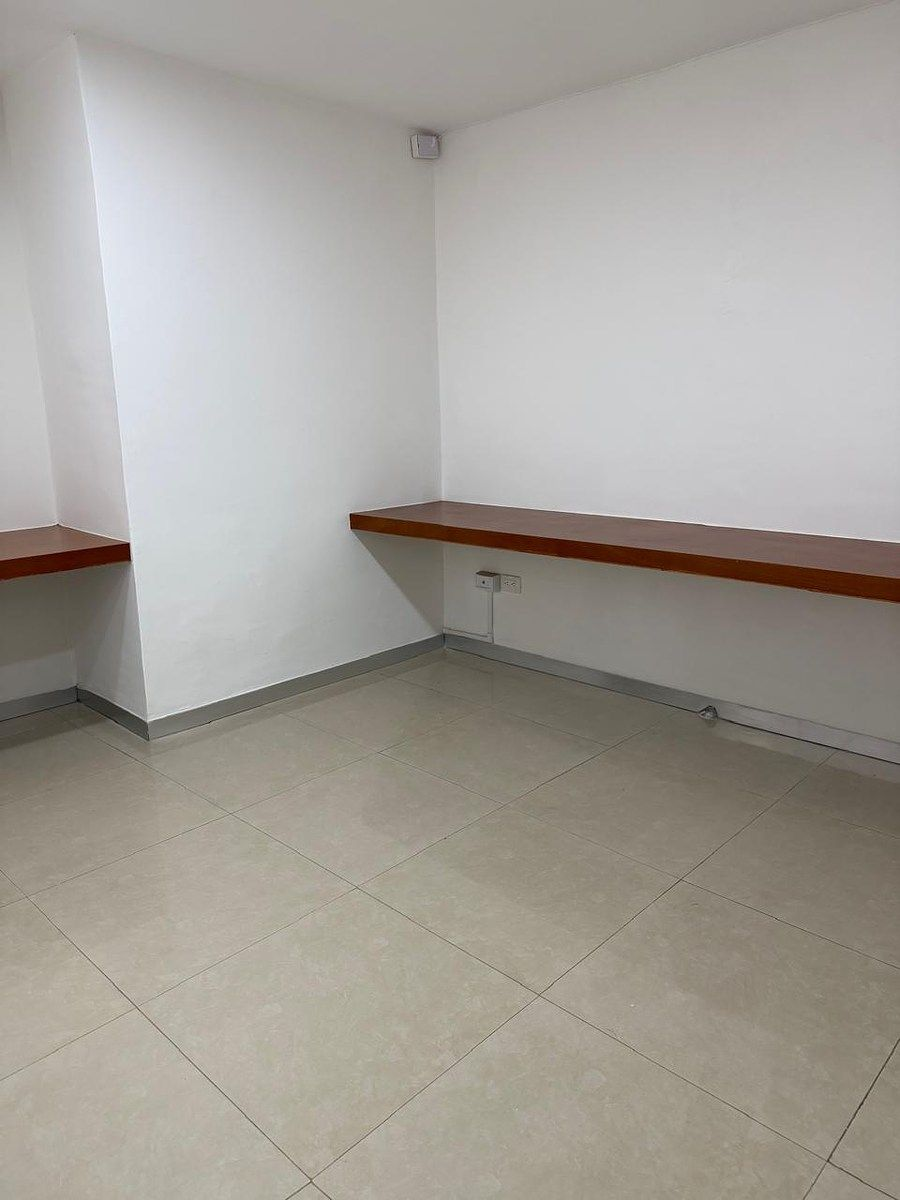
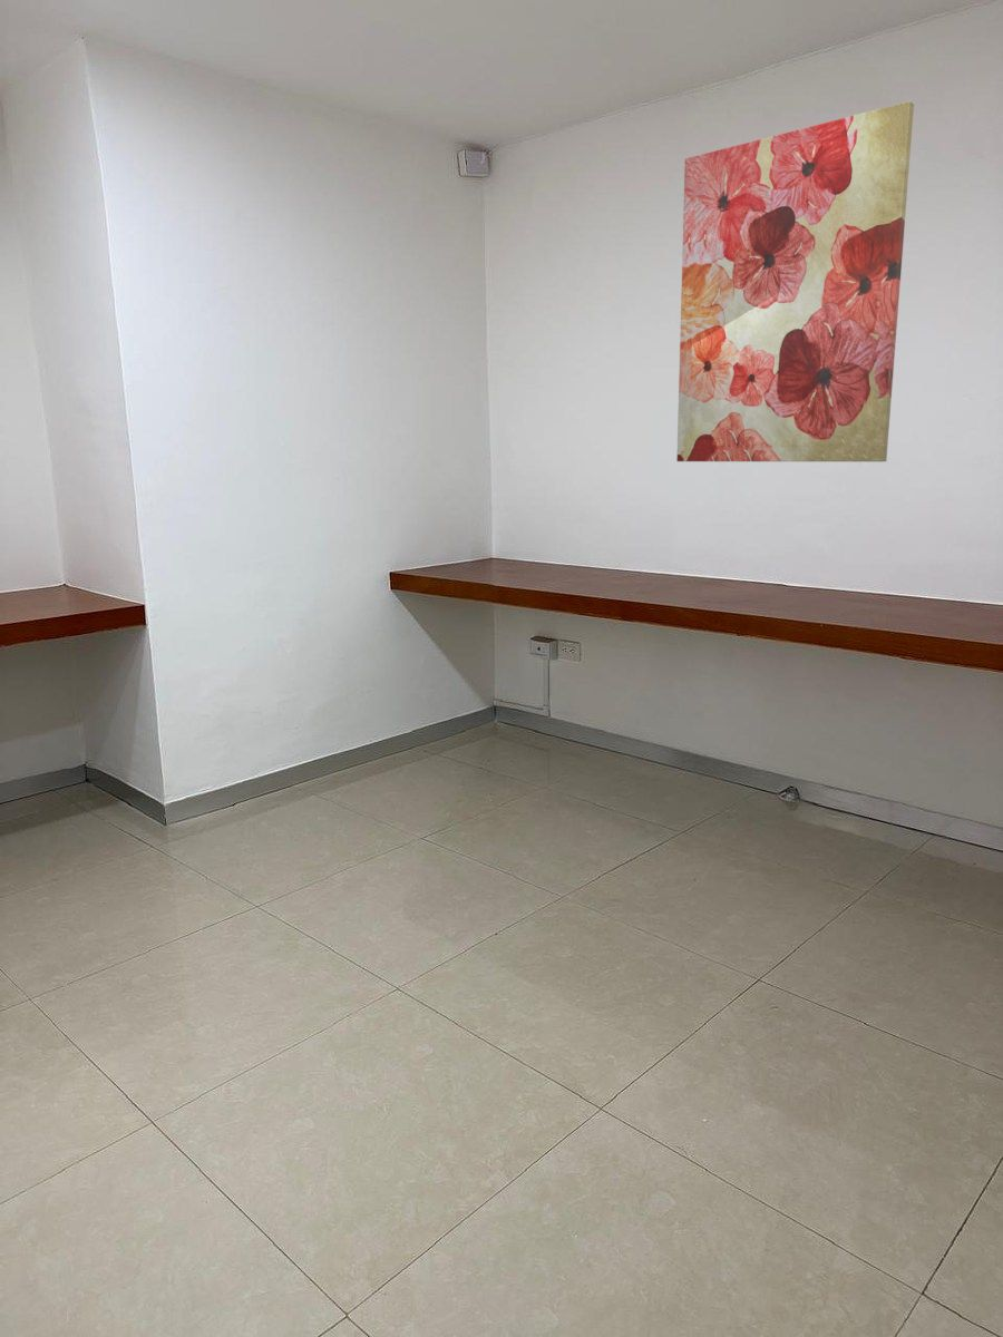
+ wall art (781, 303)
